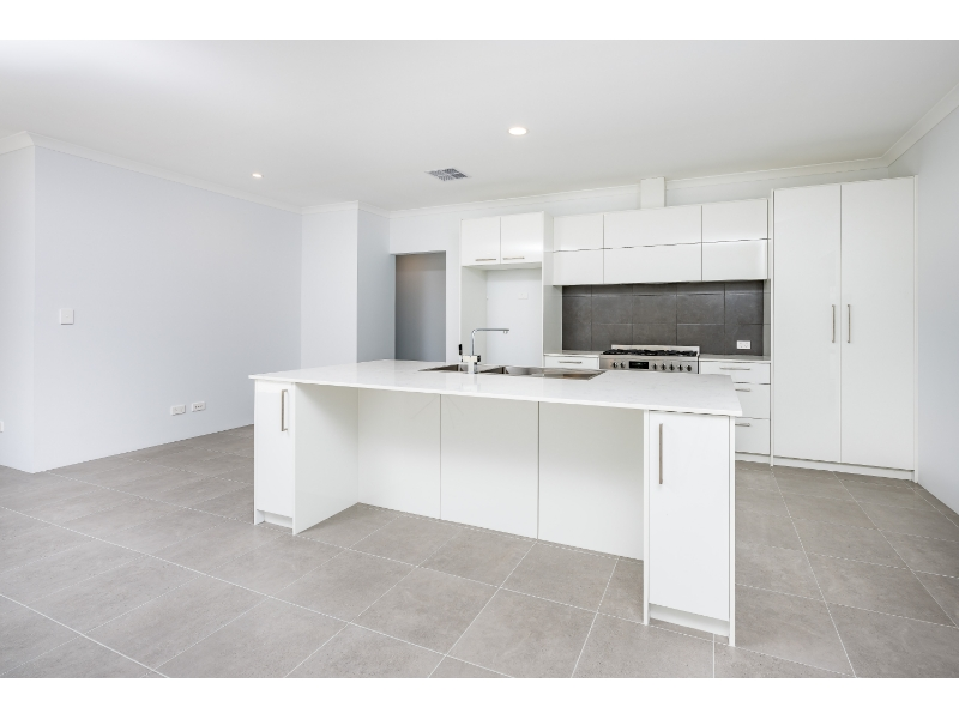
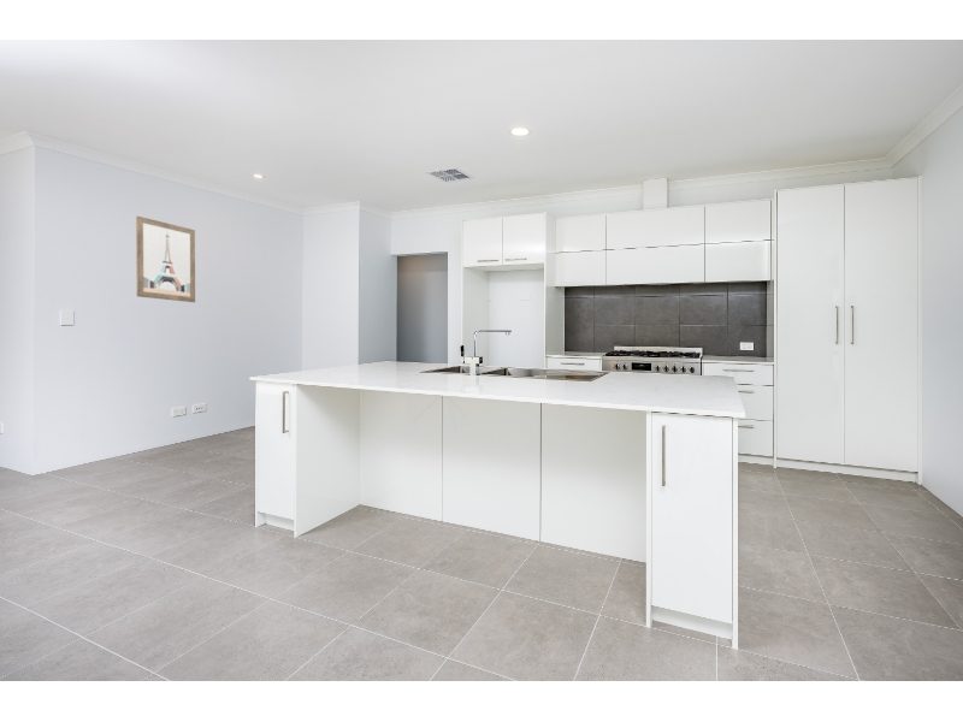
+ wall art (167, 261)
